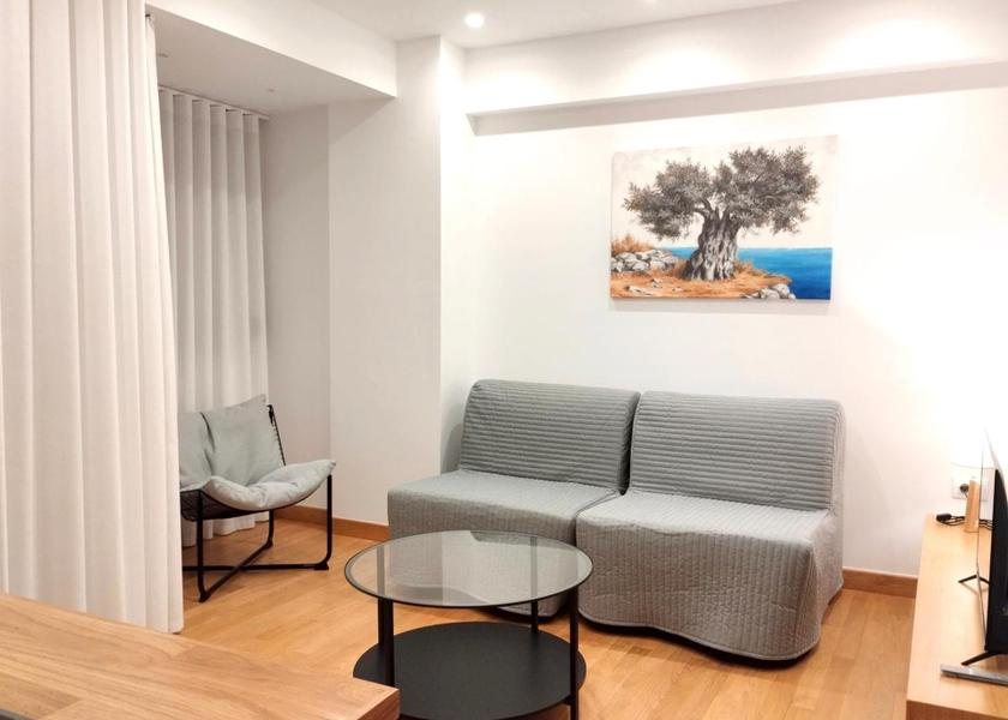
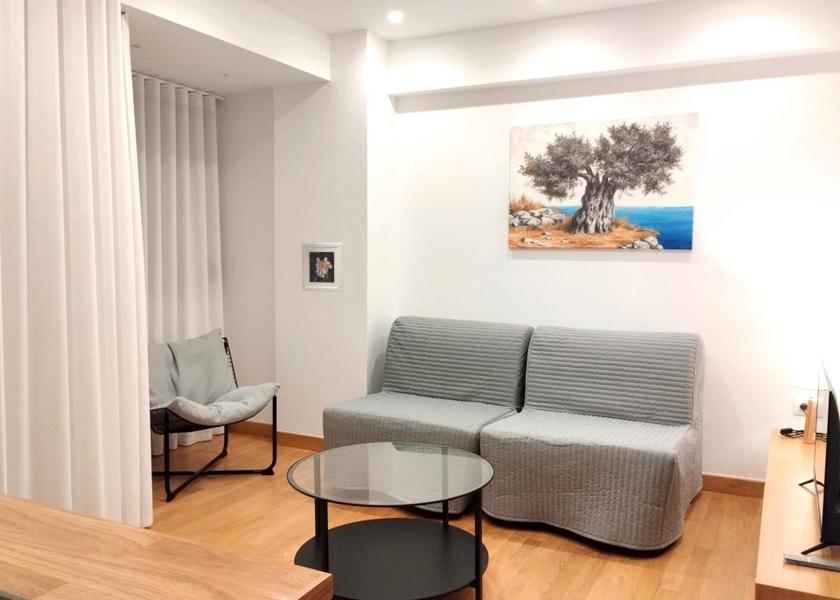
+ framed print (322, 267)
